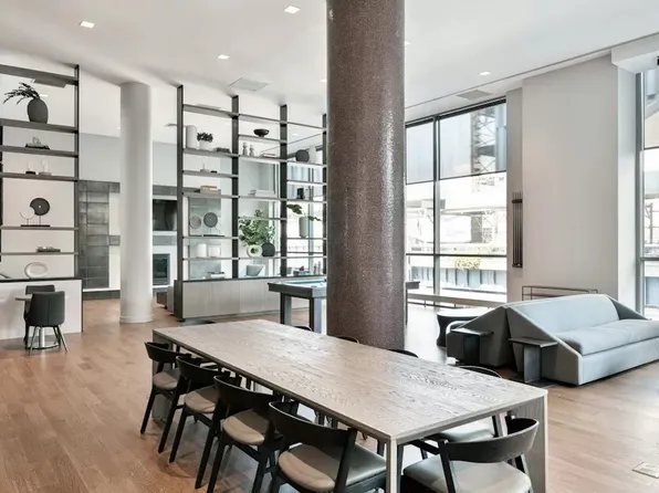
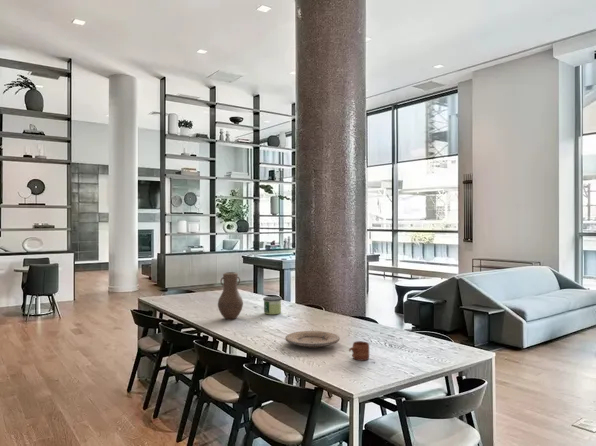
+ mug (357, 351)
+ plate (312, 340)
+ vase (230, 295)
+ candle (272, 305)
